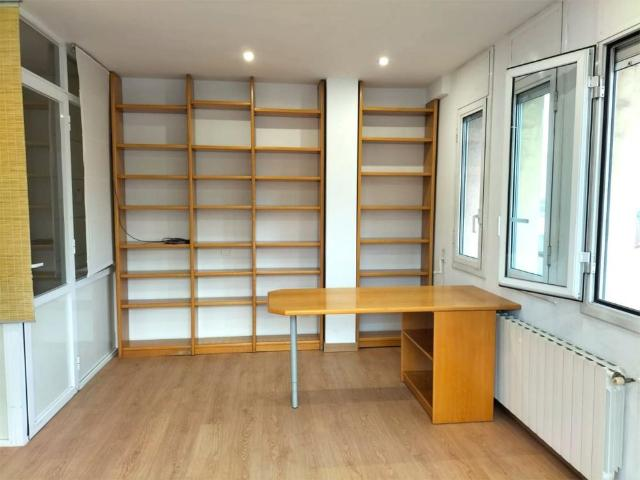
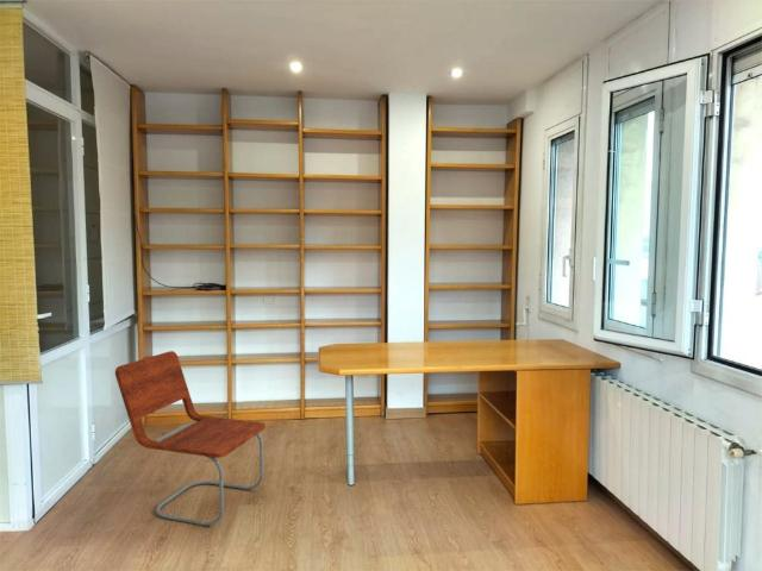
+ chair (195, 432)
